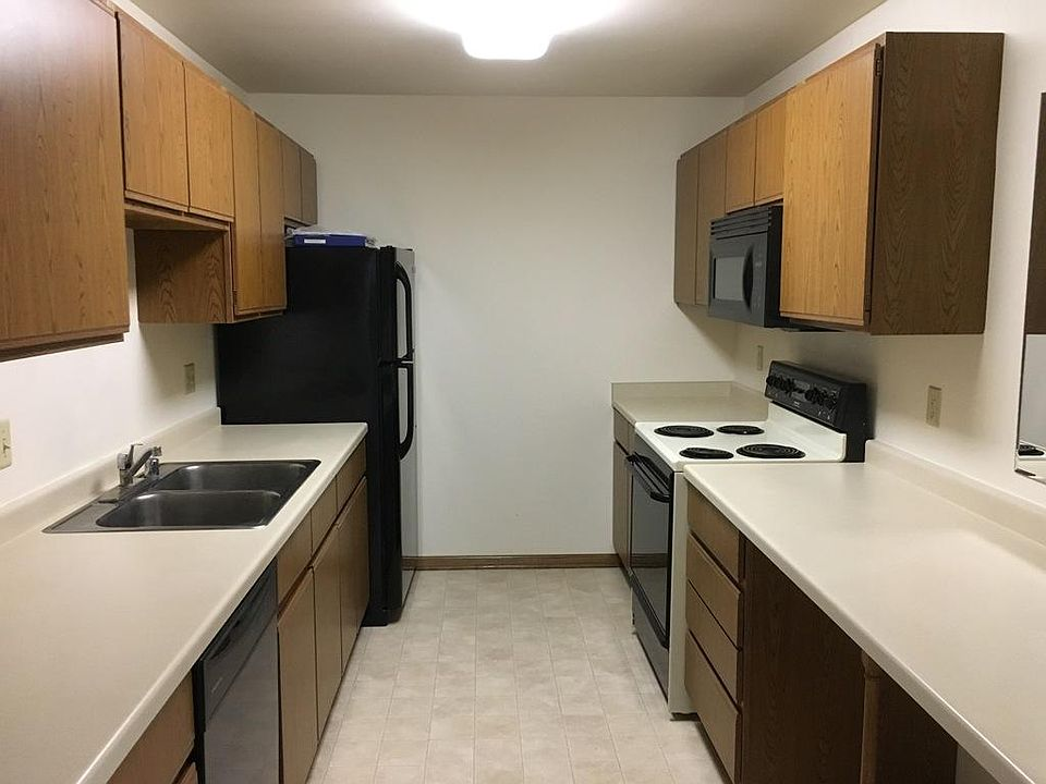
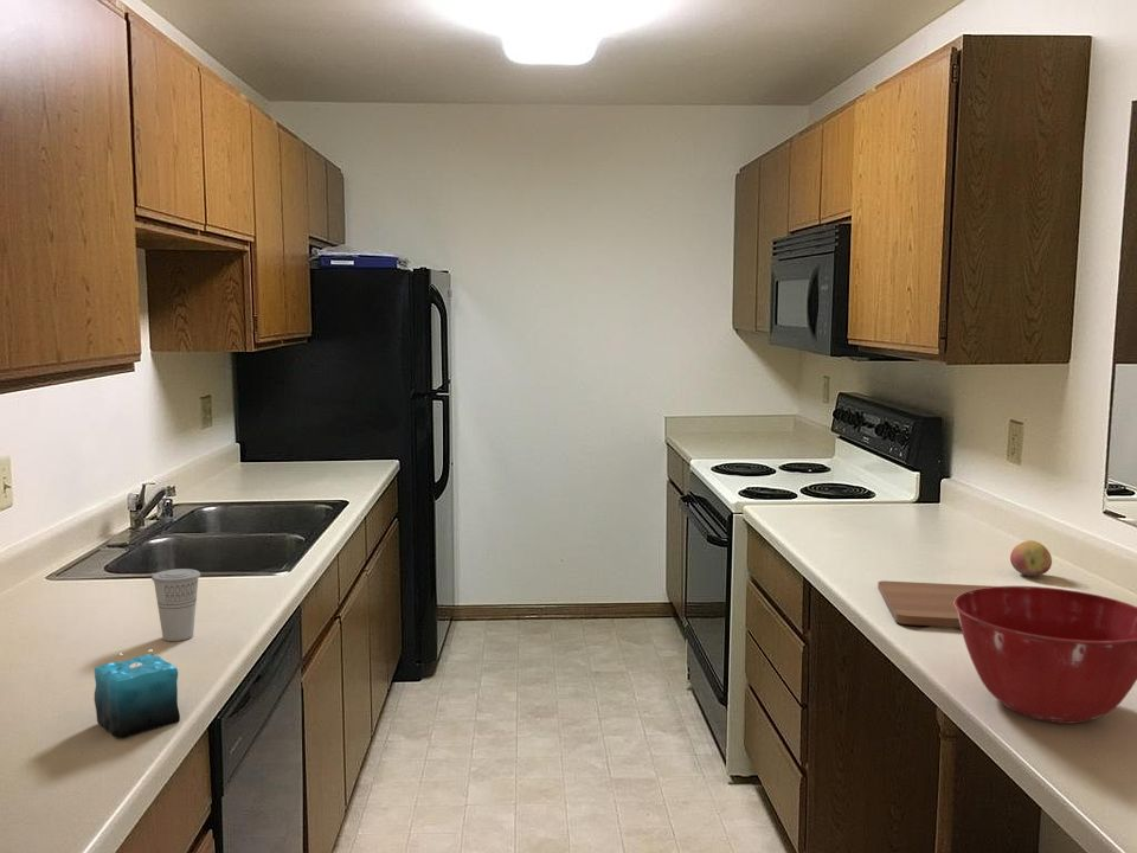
+ cutting board (979, 588)
+ mixing bowl (1049, 658)
+ candle (135, 682)
+ cup (176, 604)
+ fruit (1030, 557)
